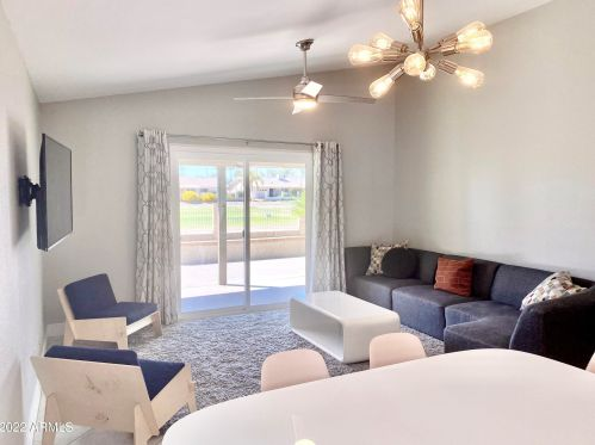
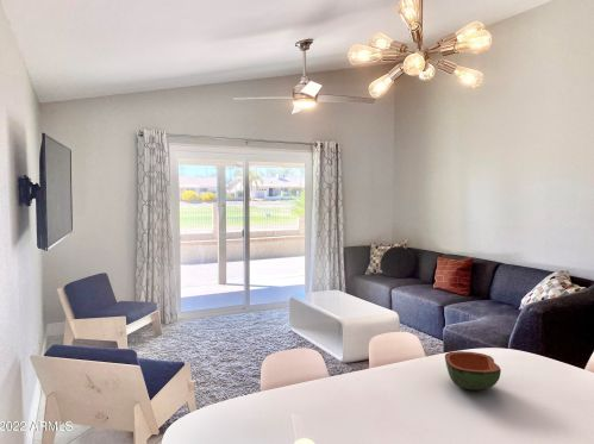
+ bowl (470, 373)
